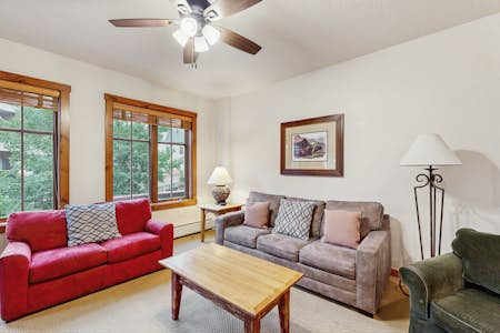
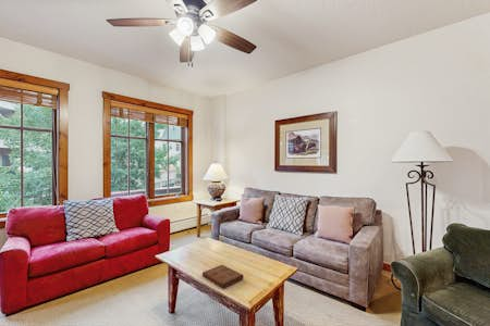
+ book (222, 275)
